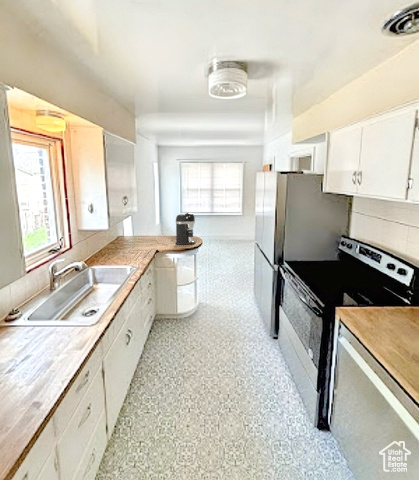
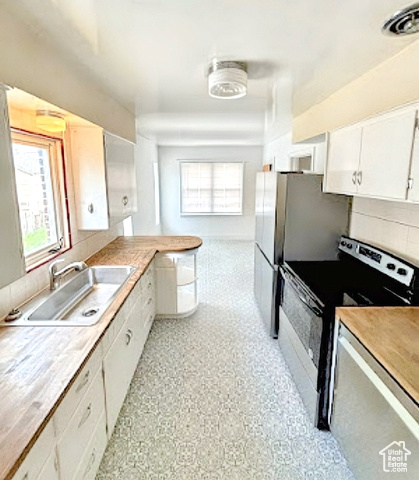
- coffee maker (185, 228)
